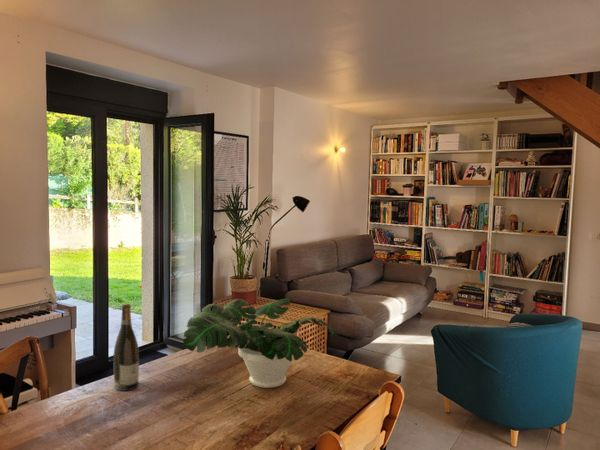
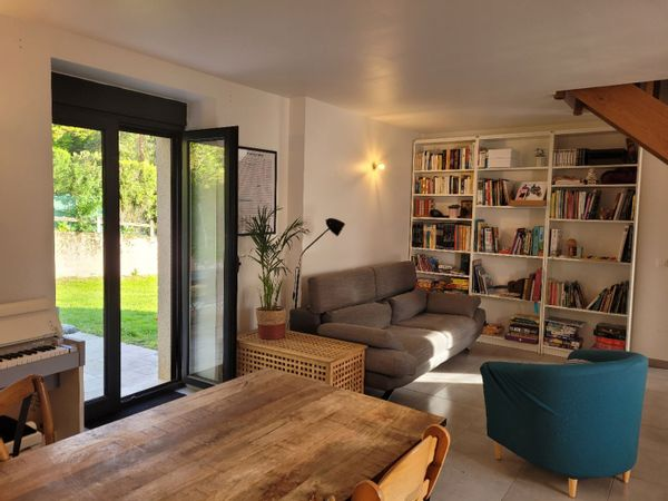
- potted plant (261, 343)
- wine bottle (126, 345)
